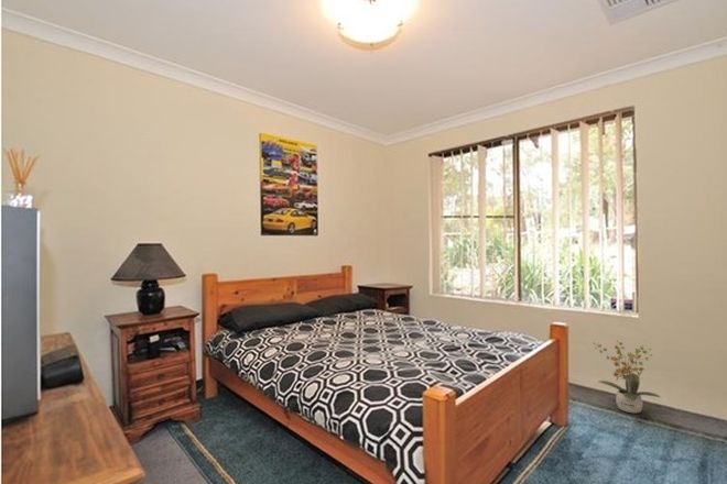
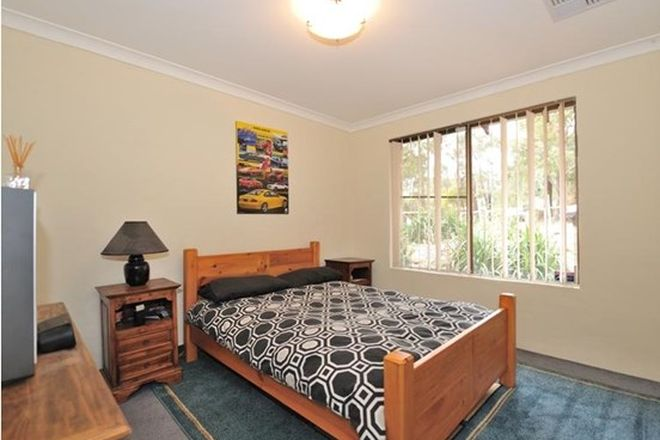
- potted plant (626, 376)
